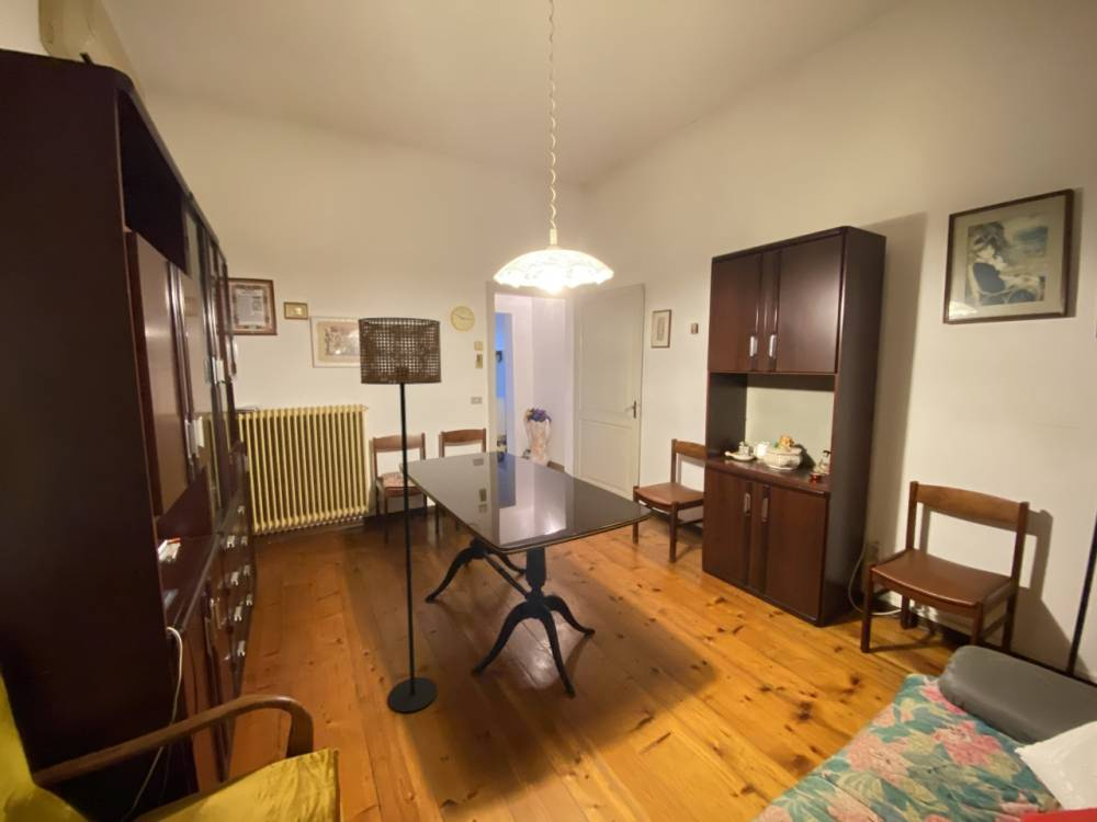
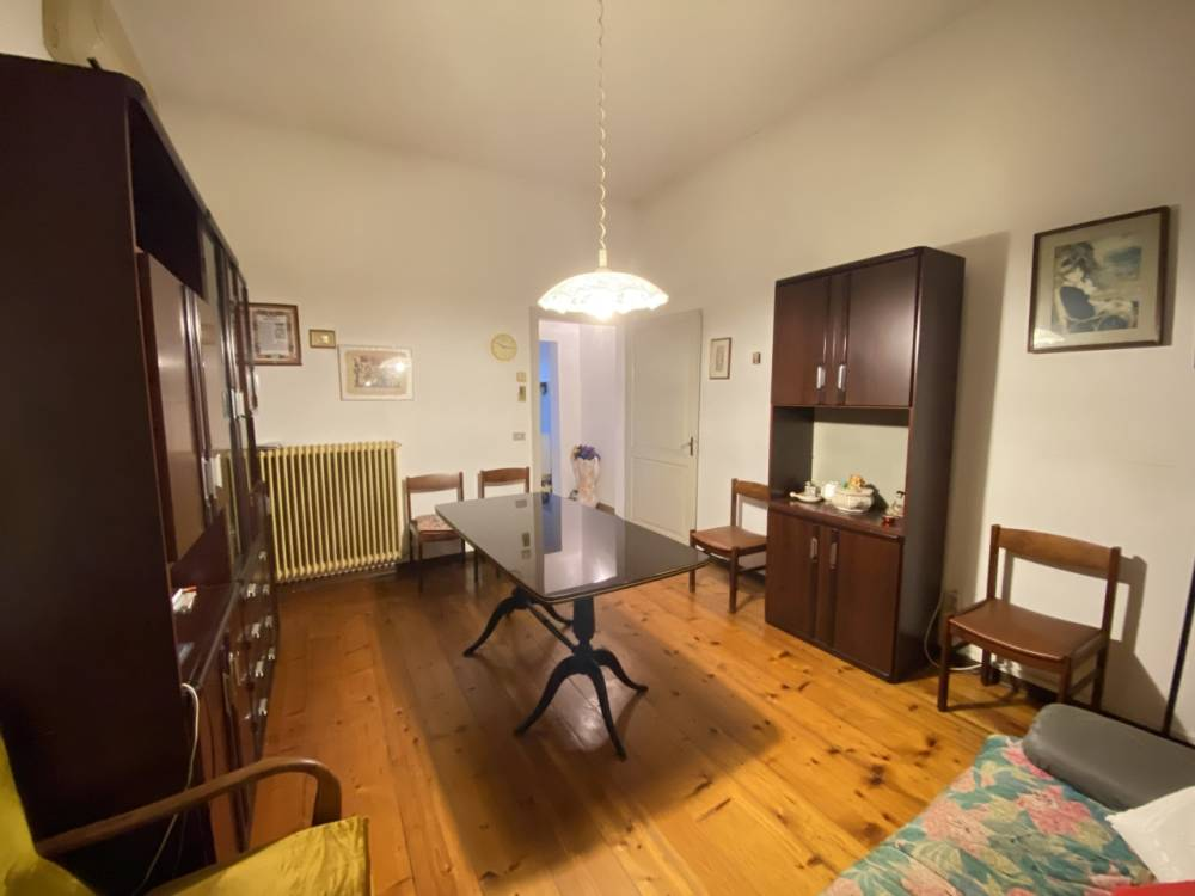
- floor lamp (406, 515)
